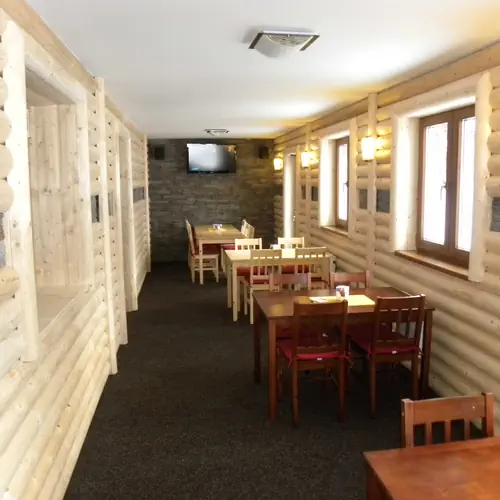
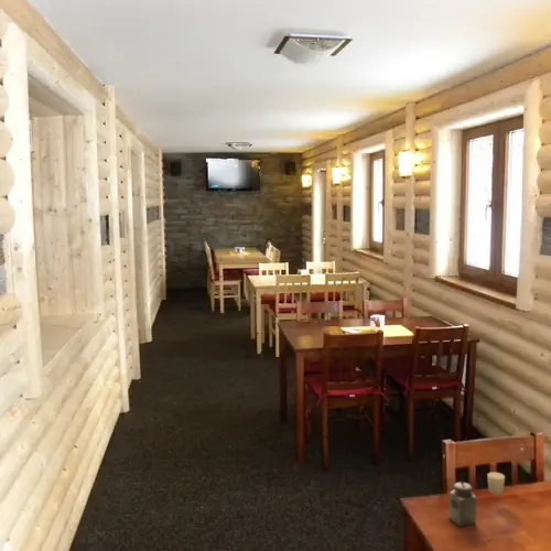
+ salt shaker (462, 503)
+ candle (495, 489)
